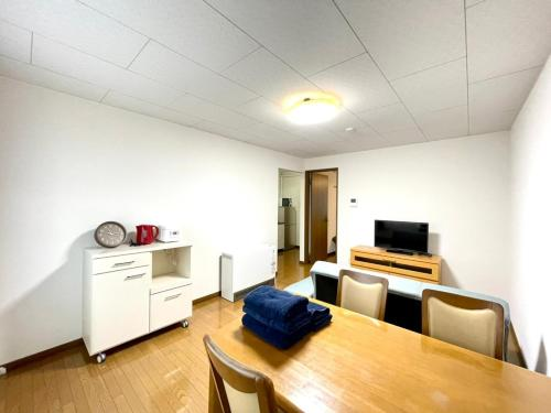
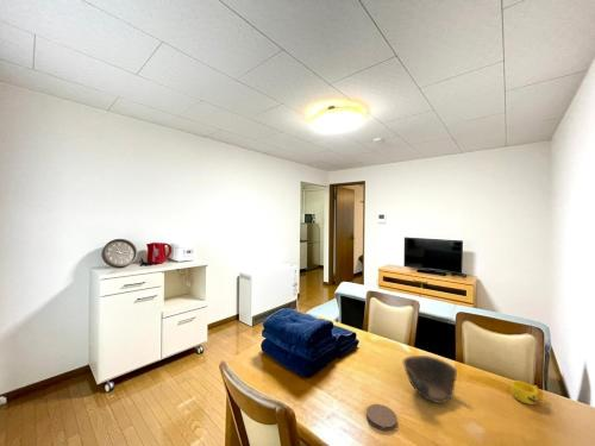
+ cup (526, 391)
+ bowl (427, 377)
+ coaster (381, 416)
